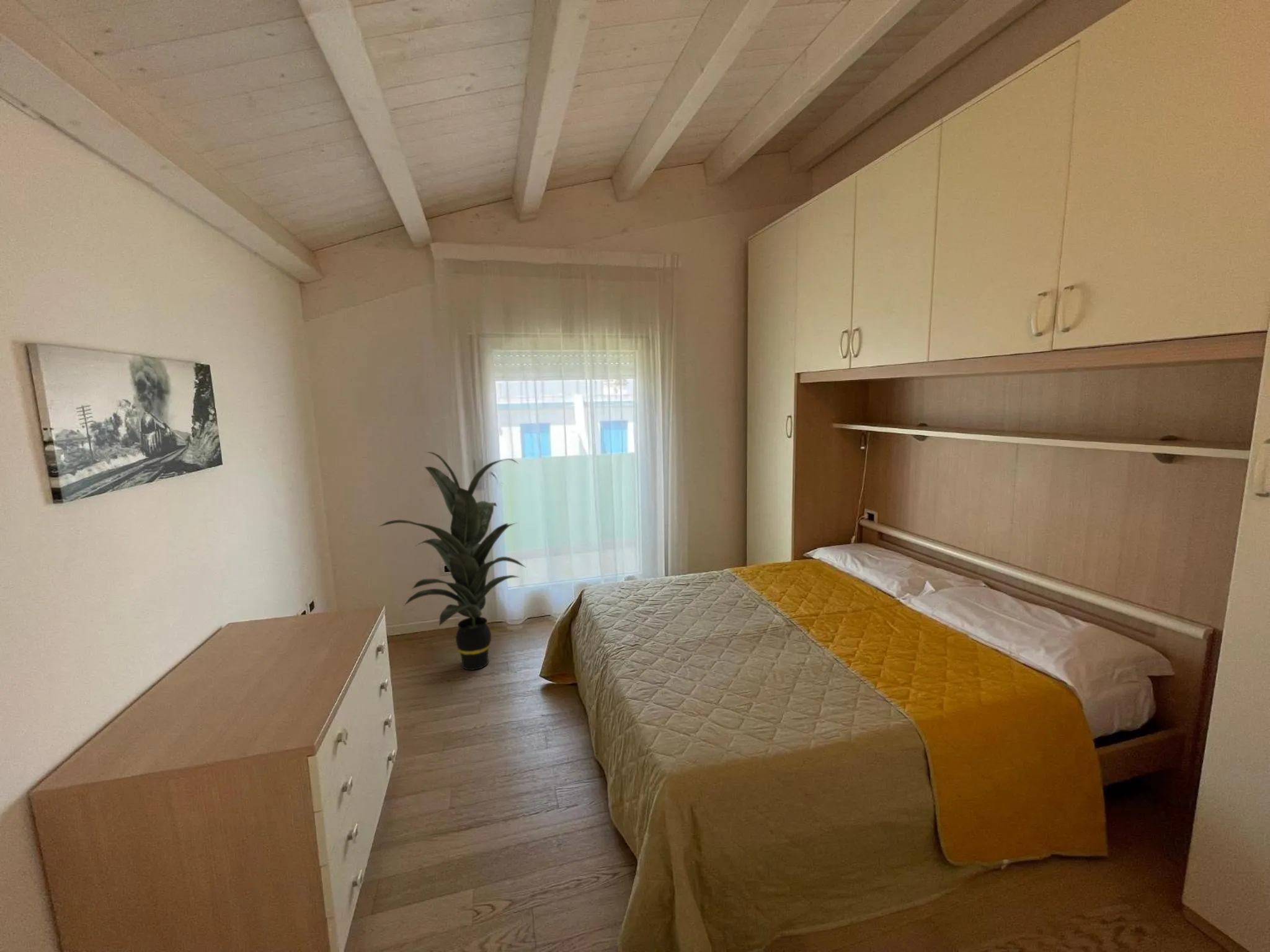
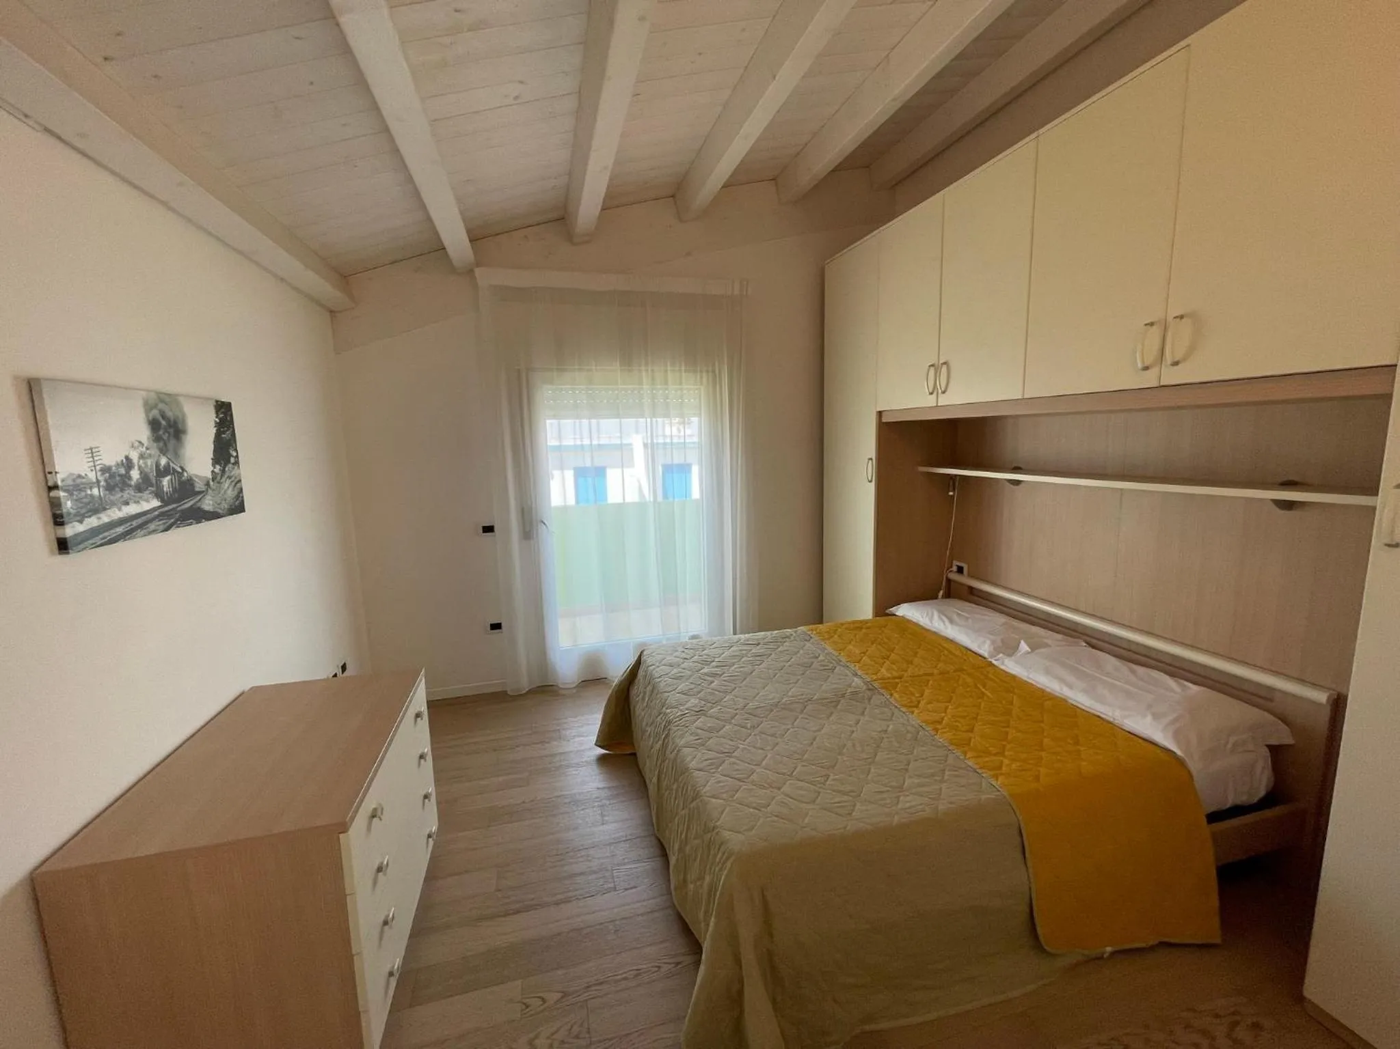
- indoor plant (460, 559)
